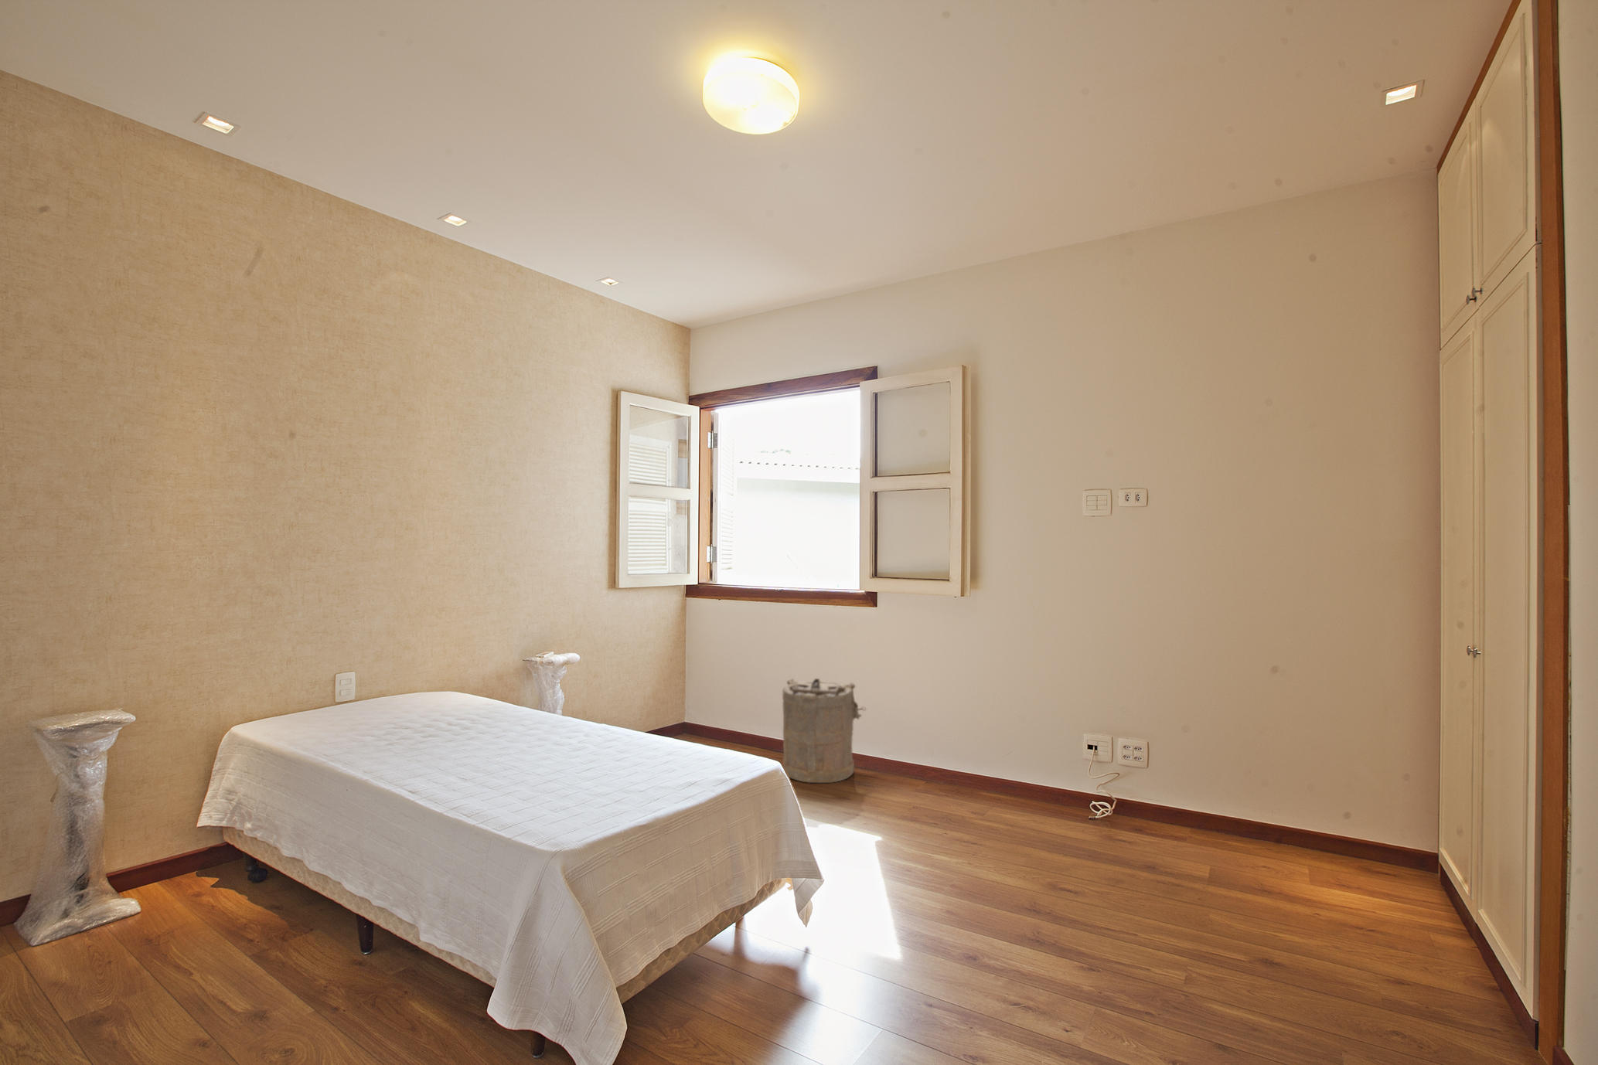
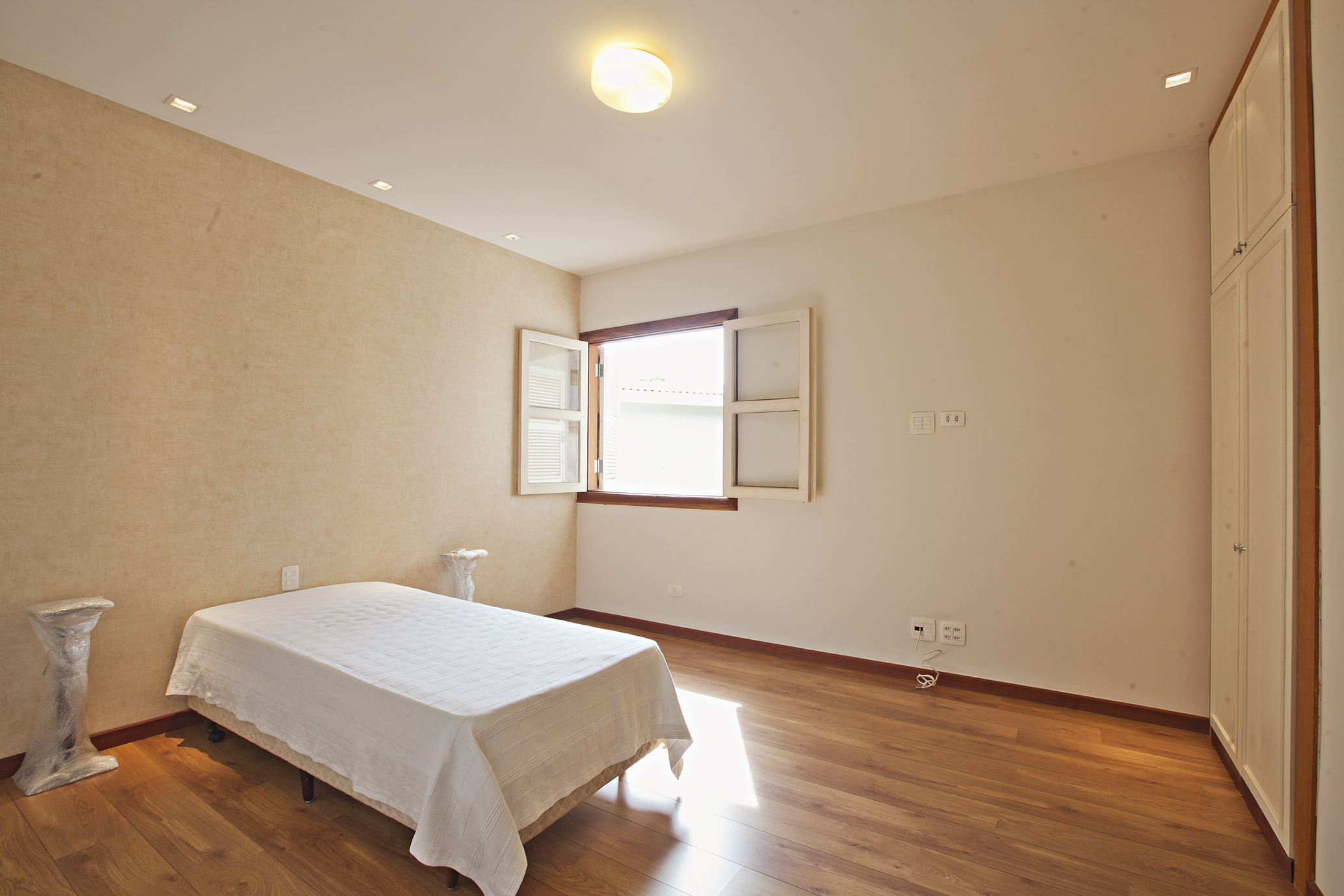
- laundry hamper (816, 724)
